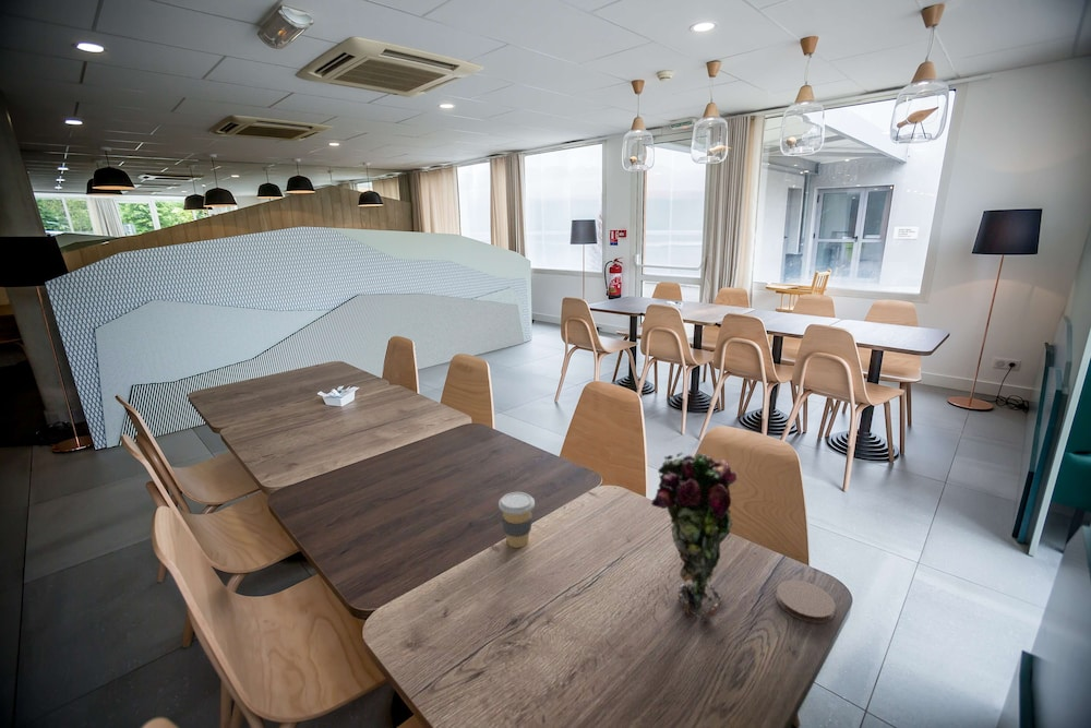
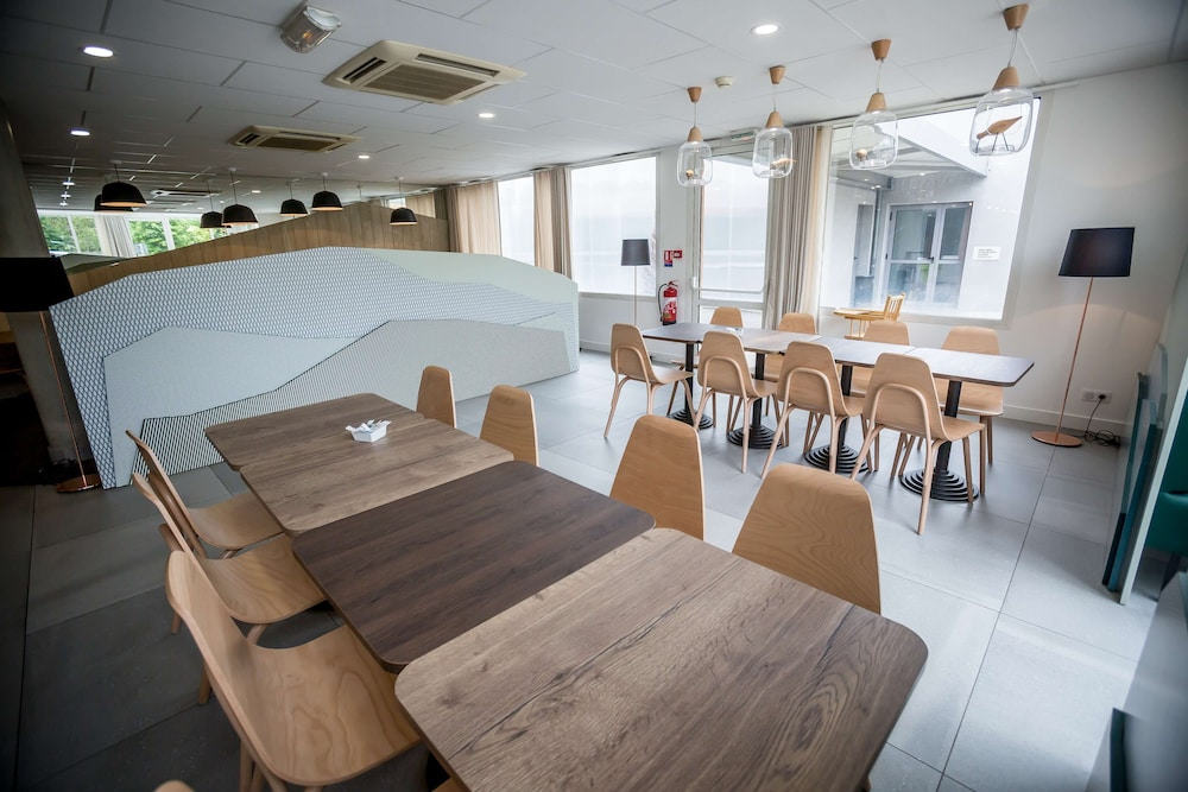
- coffee cup (517, 521)
- coaster (804, 600)
- flower (693, 527)
